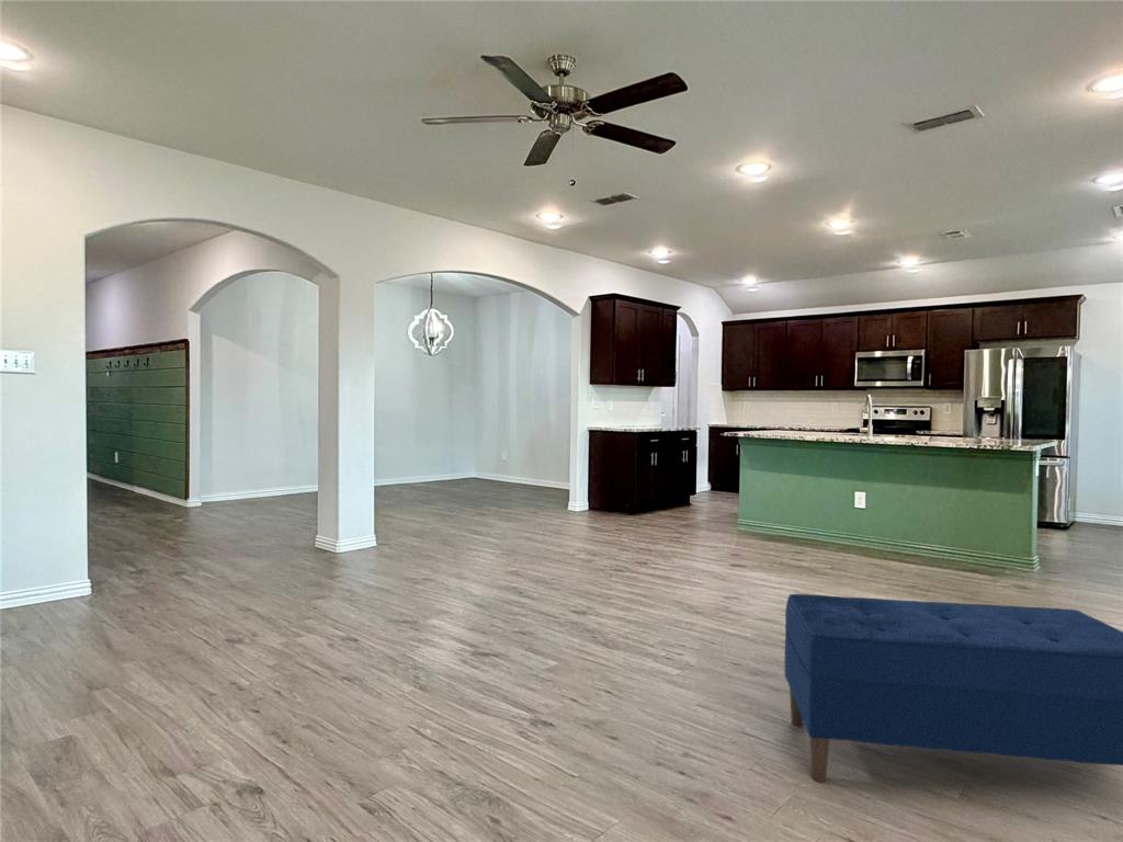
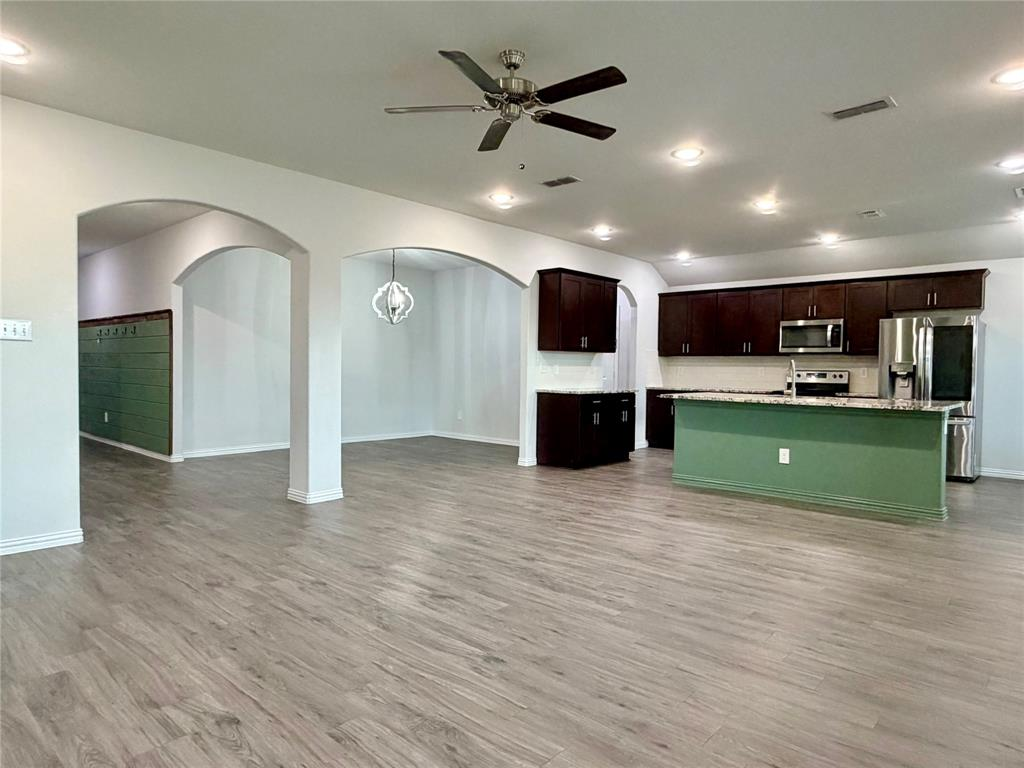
- bench (953, 691)
